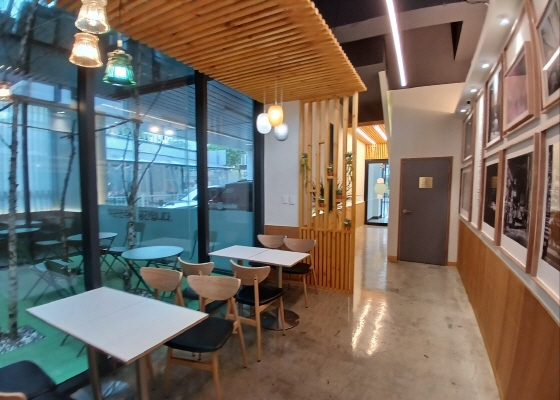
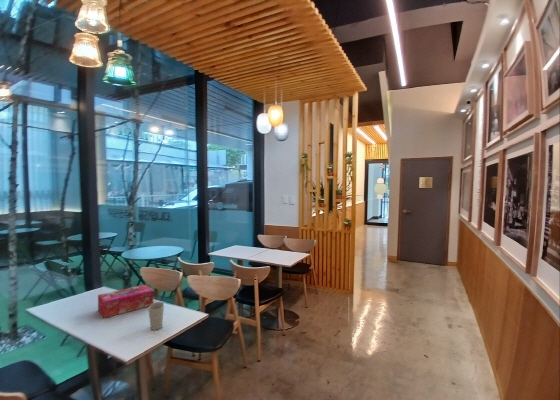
+ cup (156, 315)
+ tissue box (126, 300)
